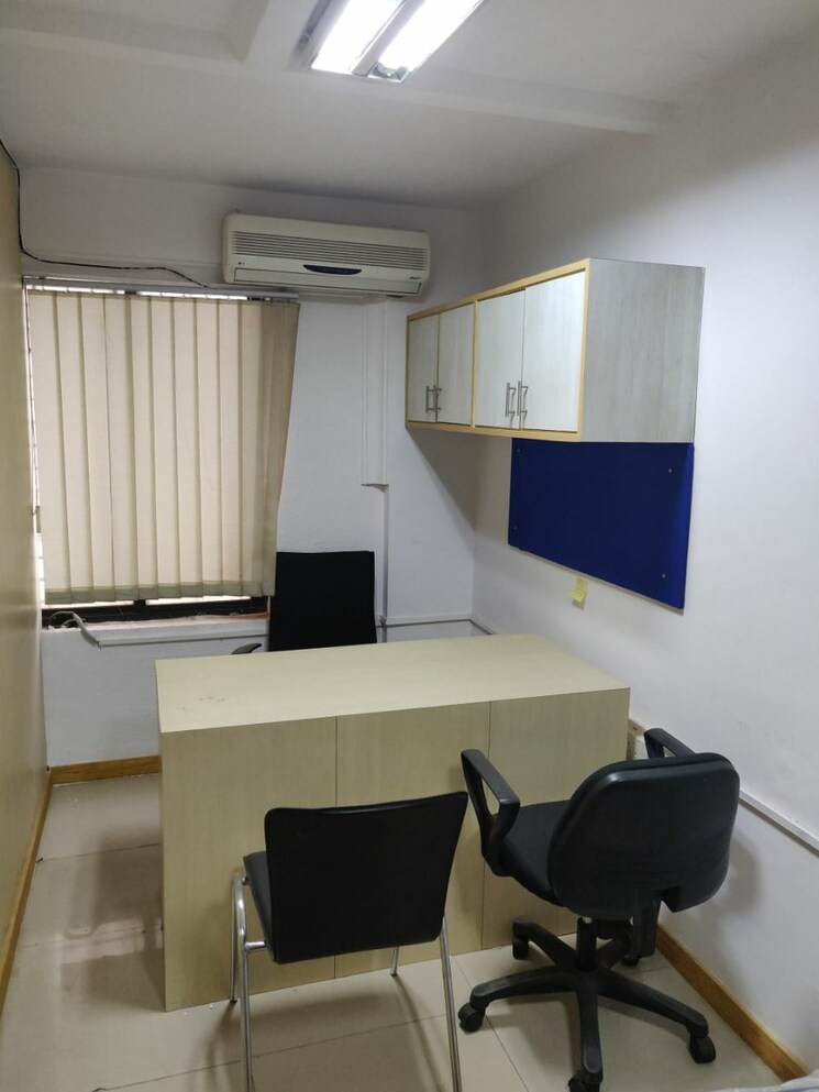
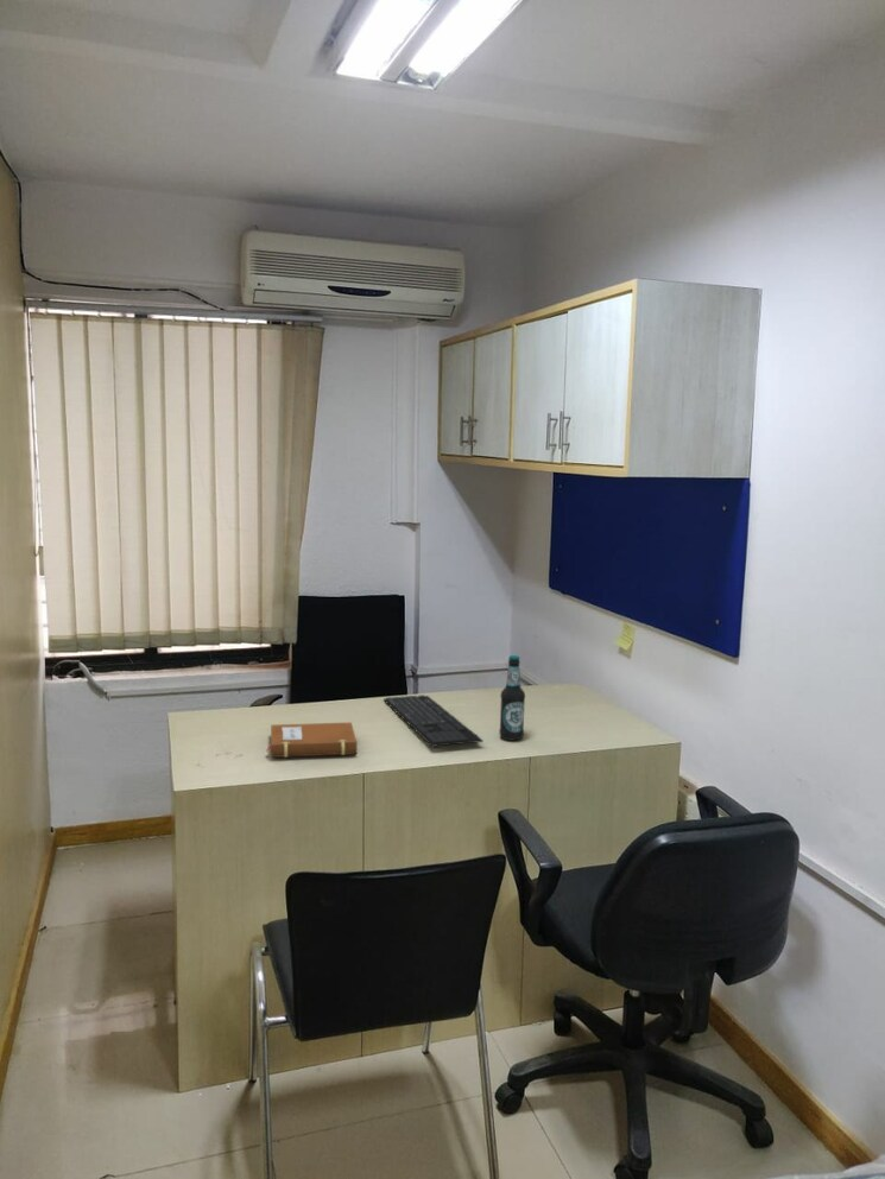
+ keyboard (429, 718)
+ bottle (512, 697)
+ notebook (310, 740)
